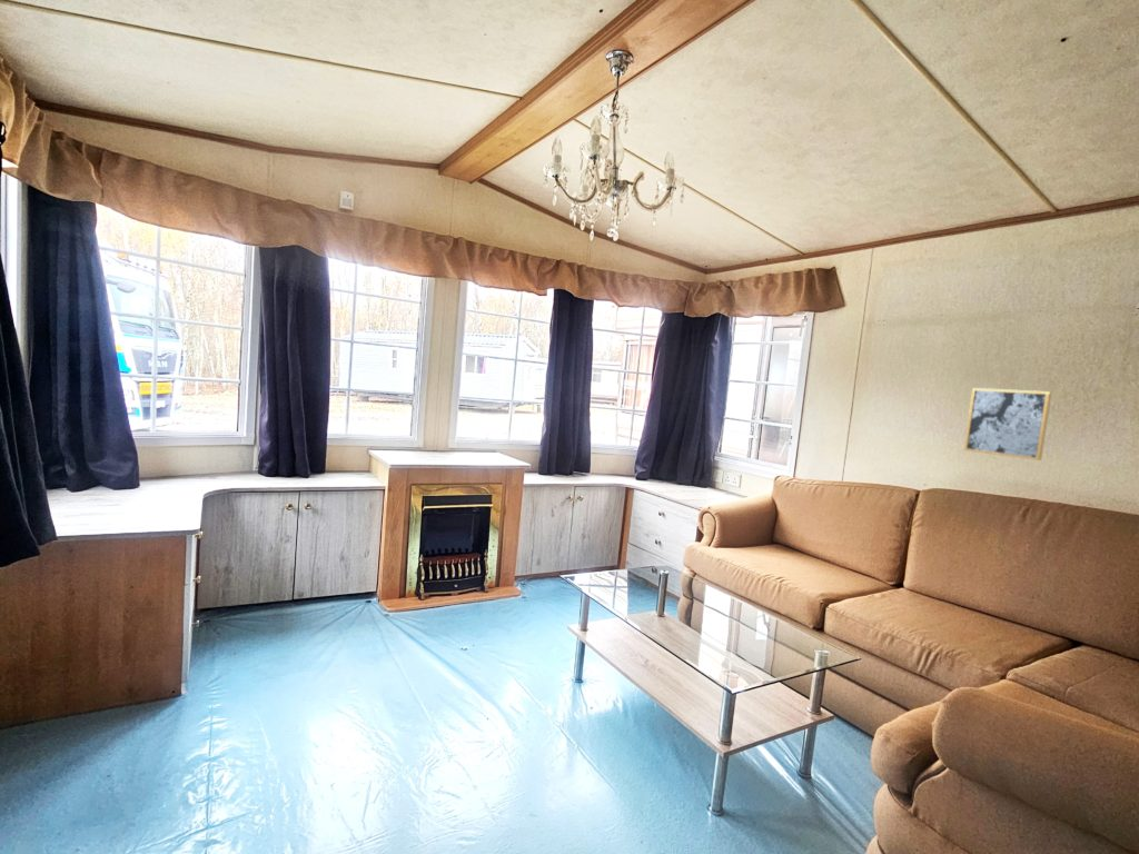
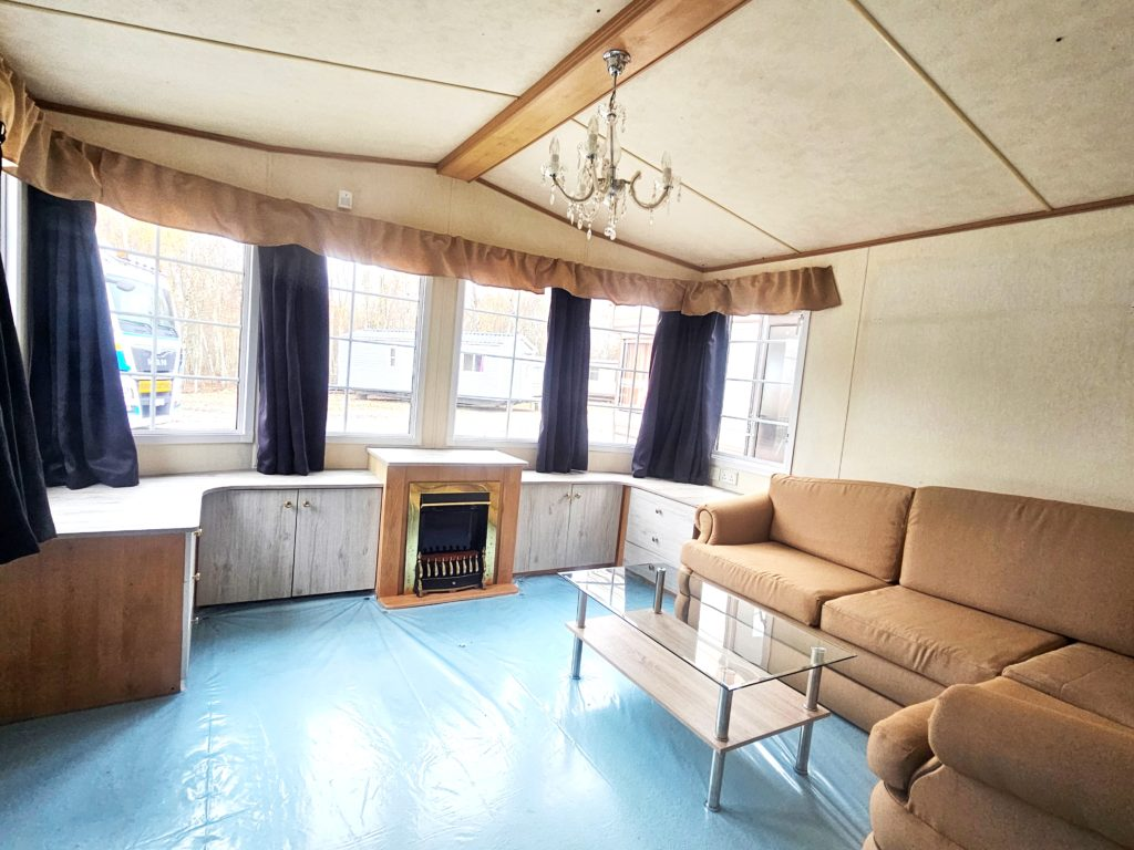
- wall art (1006, 423)
